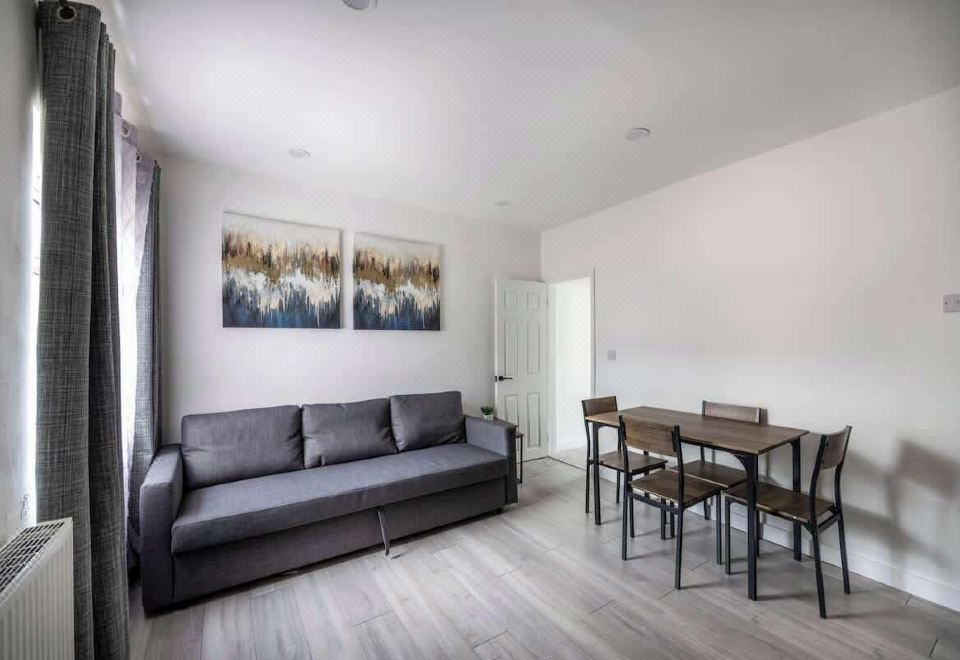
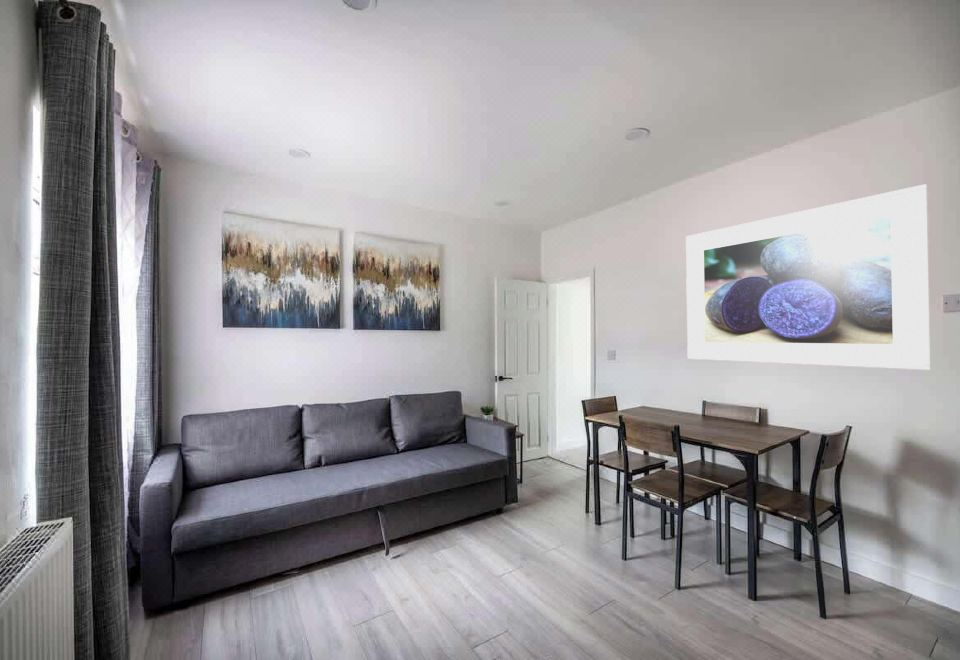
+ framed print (783, 289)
